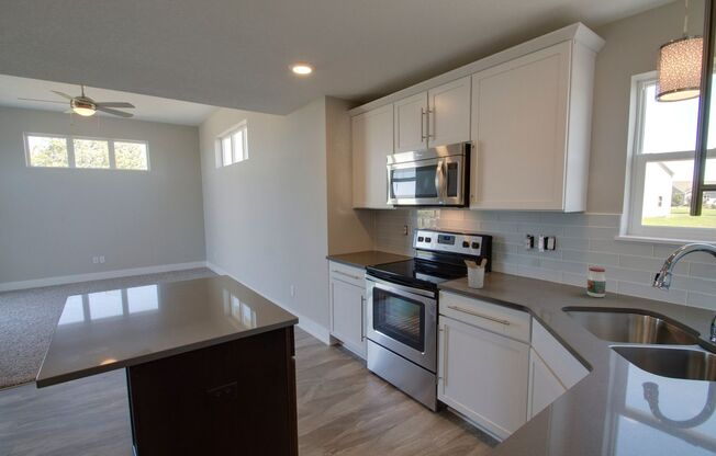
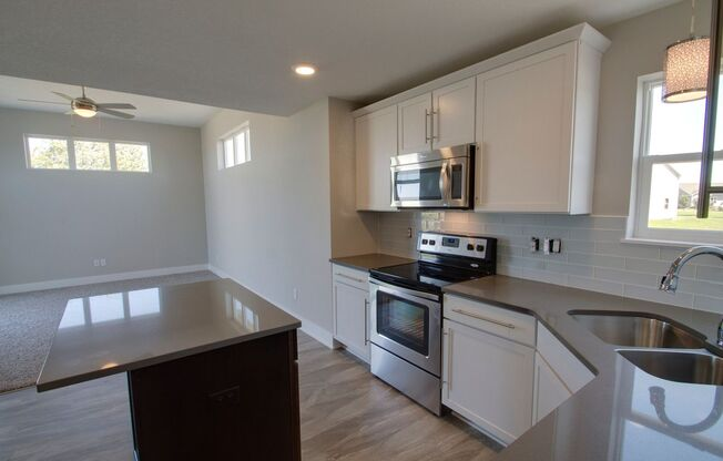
- utensil holder (473, 272)
- jar (596, 282)
